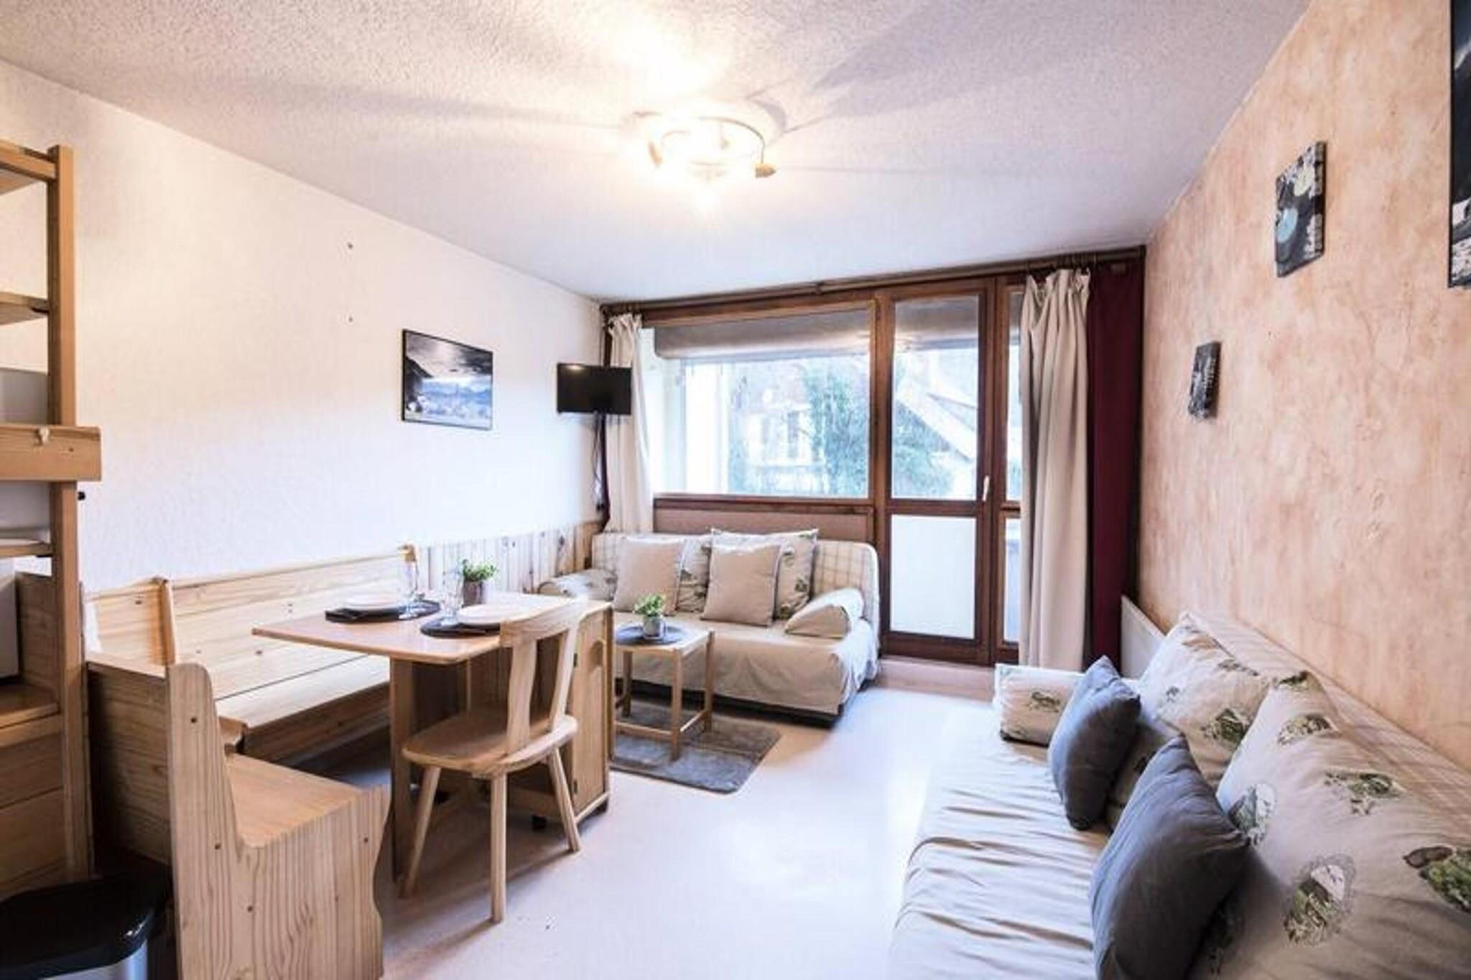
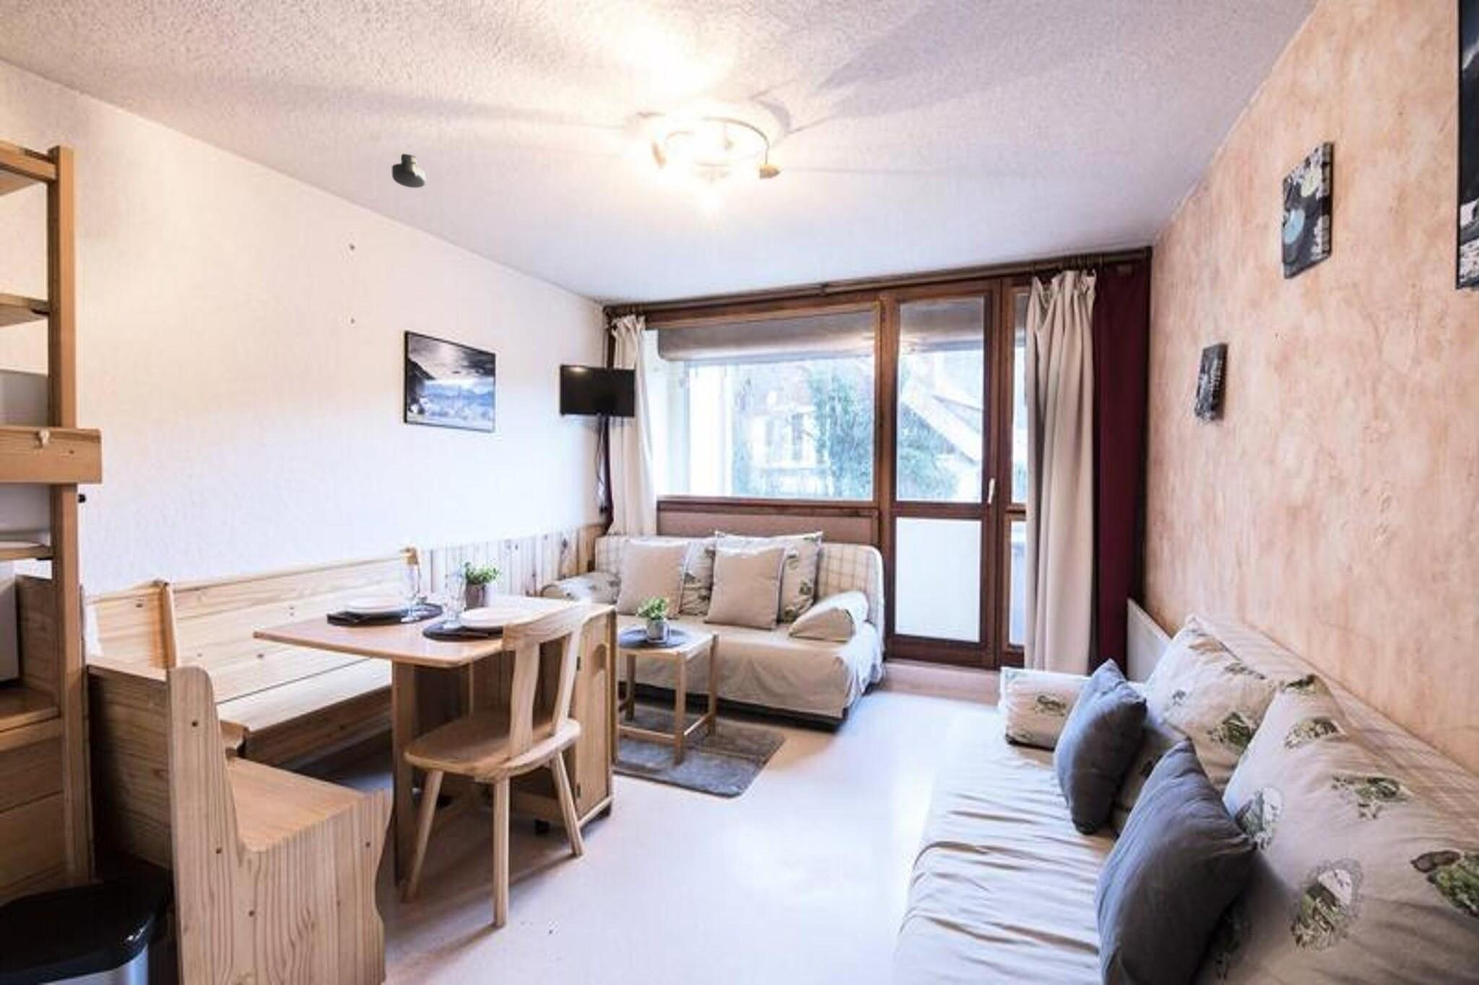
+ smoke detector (409, 169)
